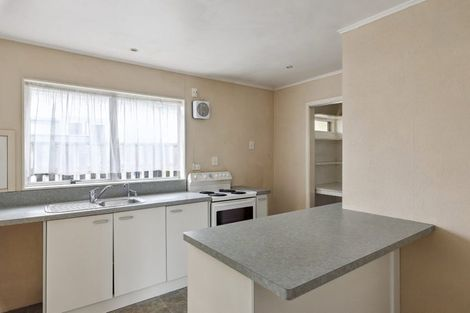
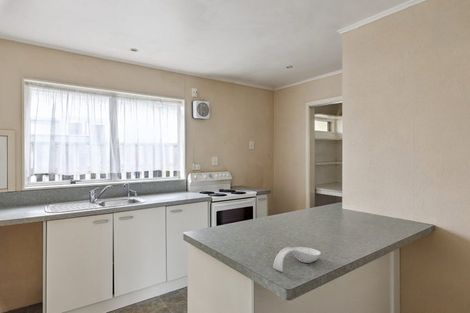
+ spoon rest (297, 254)
